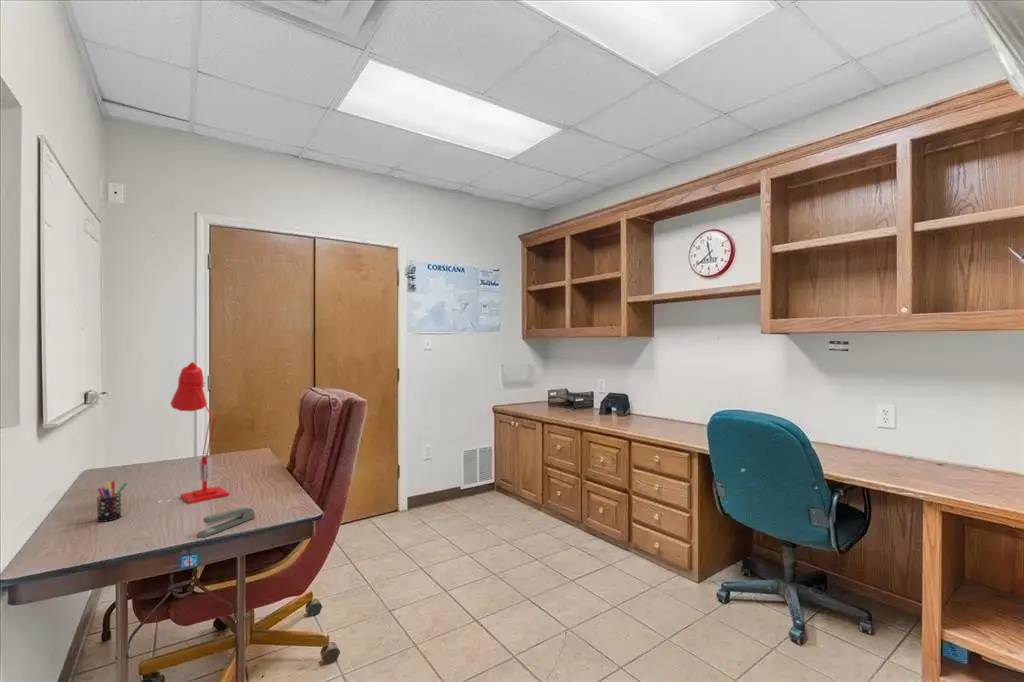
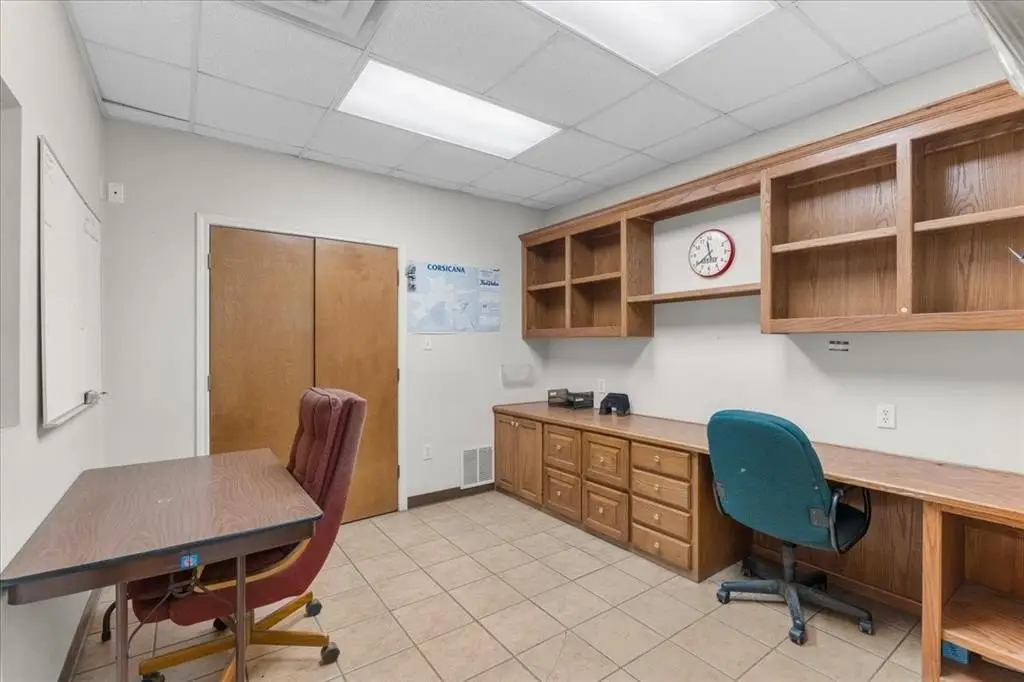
- desk lamp (207, 428)
- pen holder (112, 498)
- stapler (227, 518)
